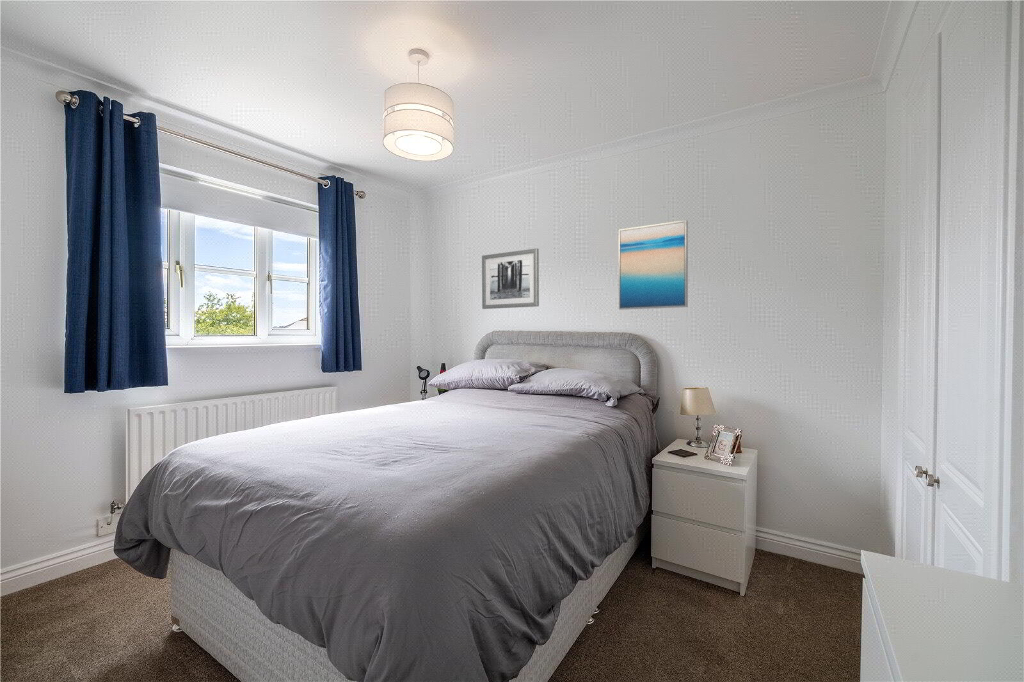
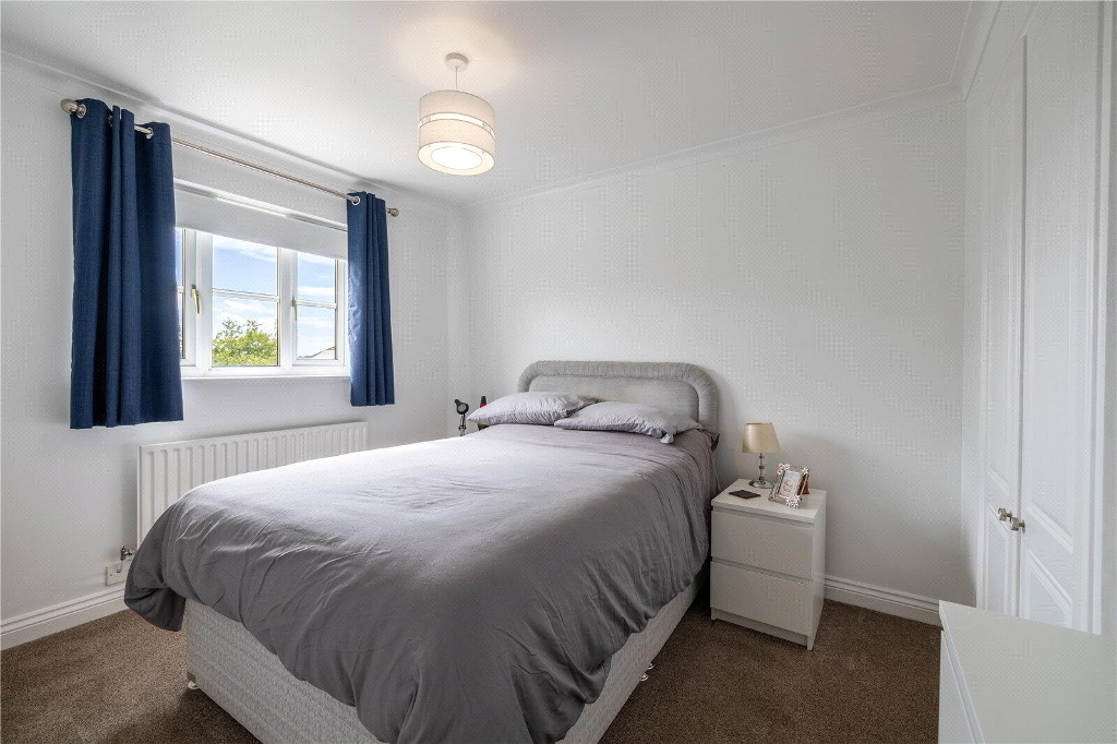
- wall art (651, 266)
- wall art (509, 280)
